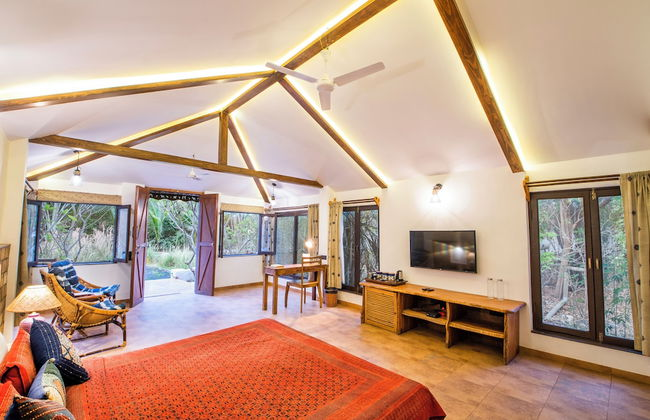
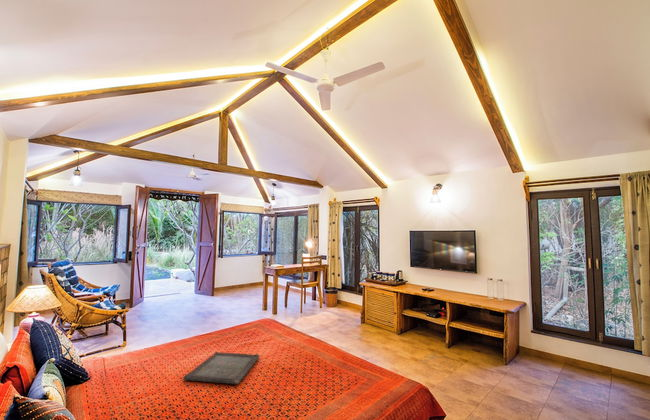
+ serving tray (225, 366)
